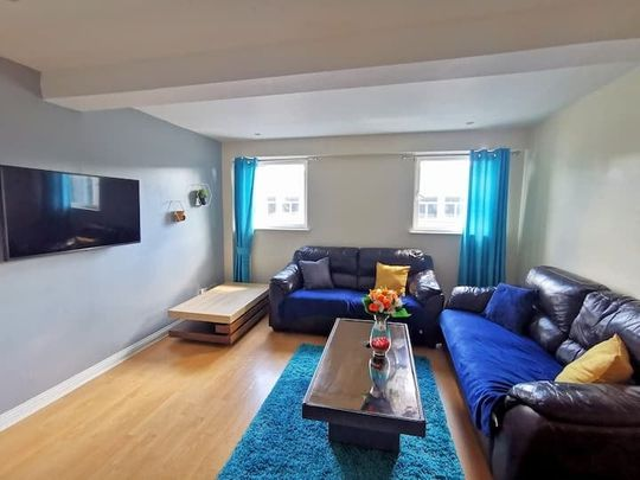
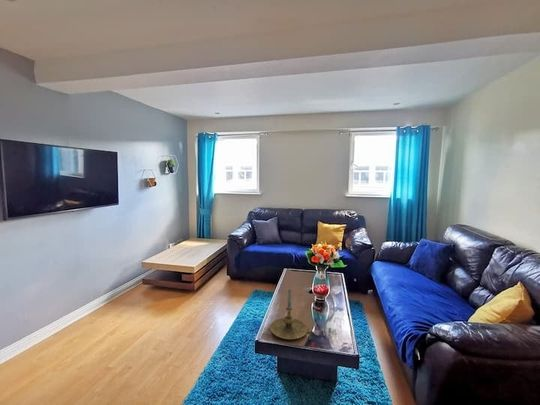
+ candle holder (289, 309)
